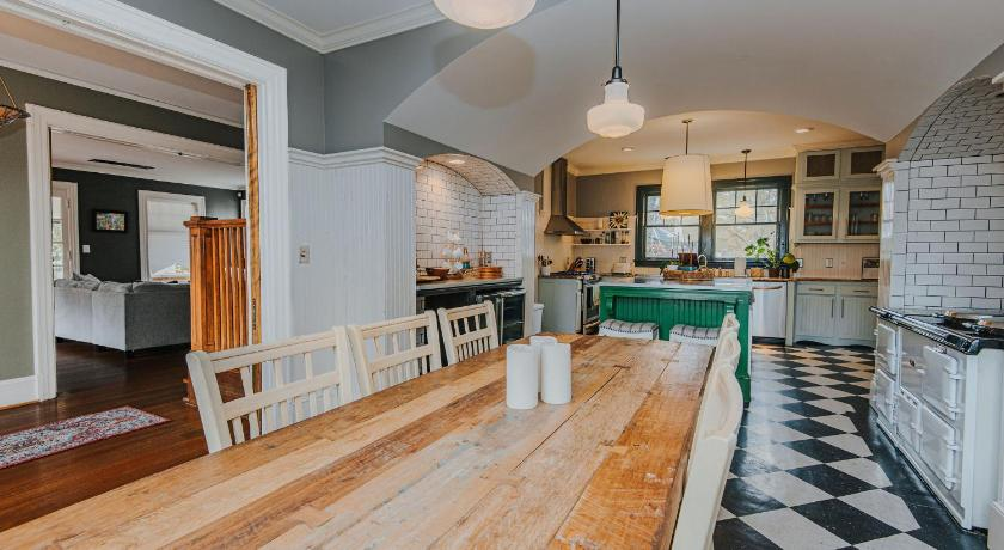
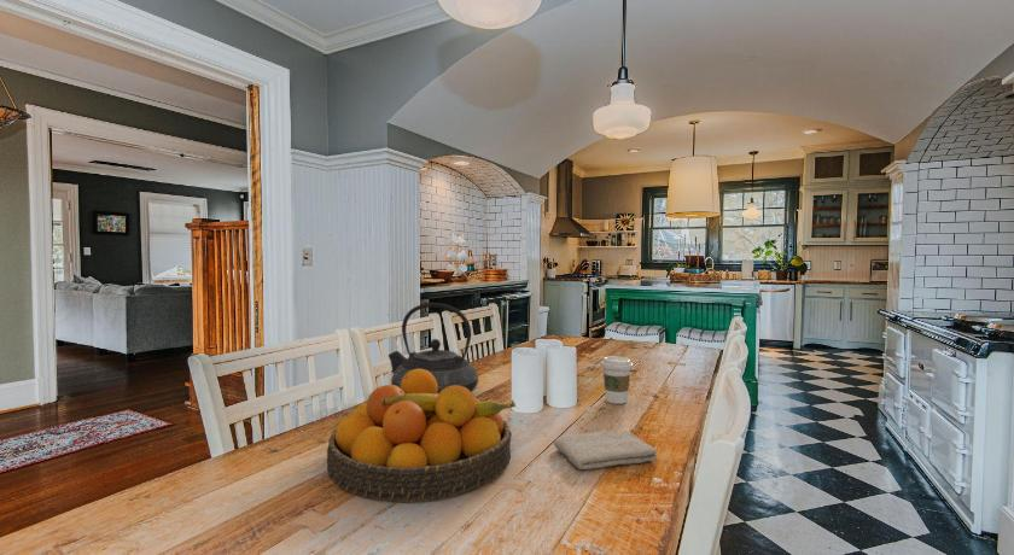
+ teapot (430, 350)
+ washcloth (605, 448)
+ fruit bowl (421, 419)
+ coffee cup (616, 379)
